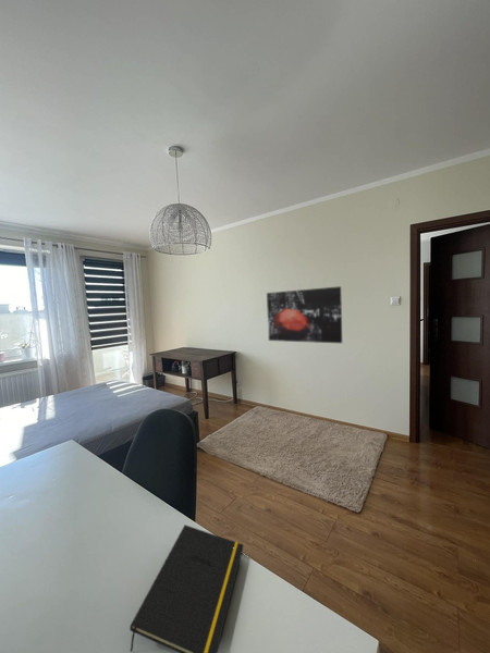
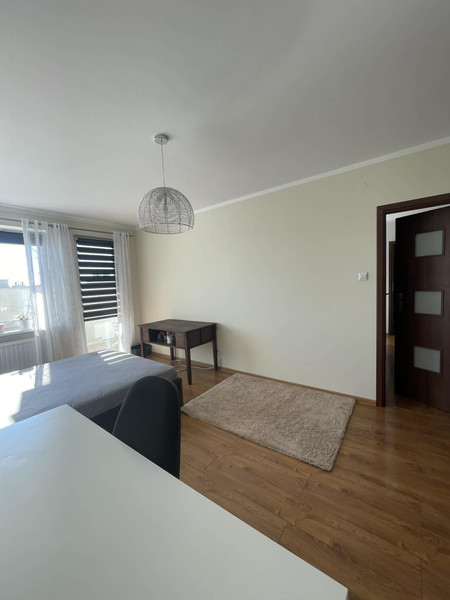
- wall art (302, 316)
- notepad (195, 580)
